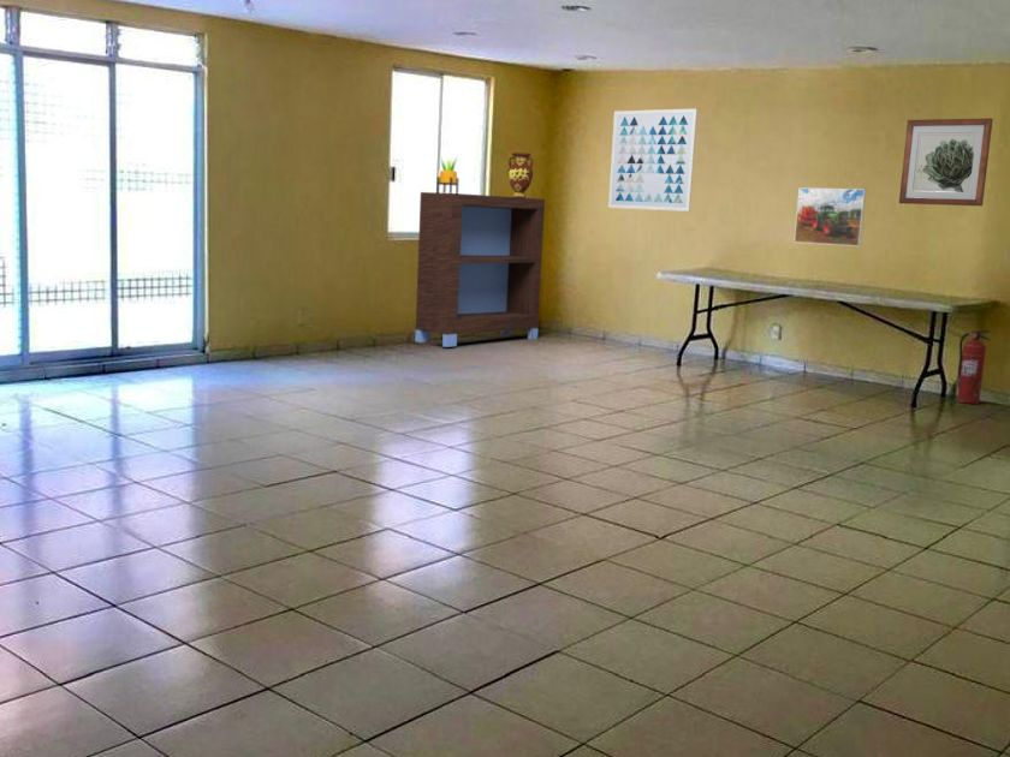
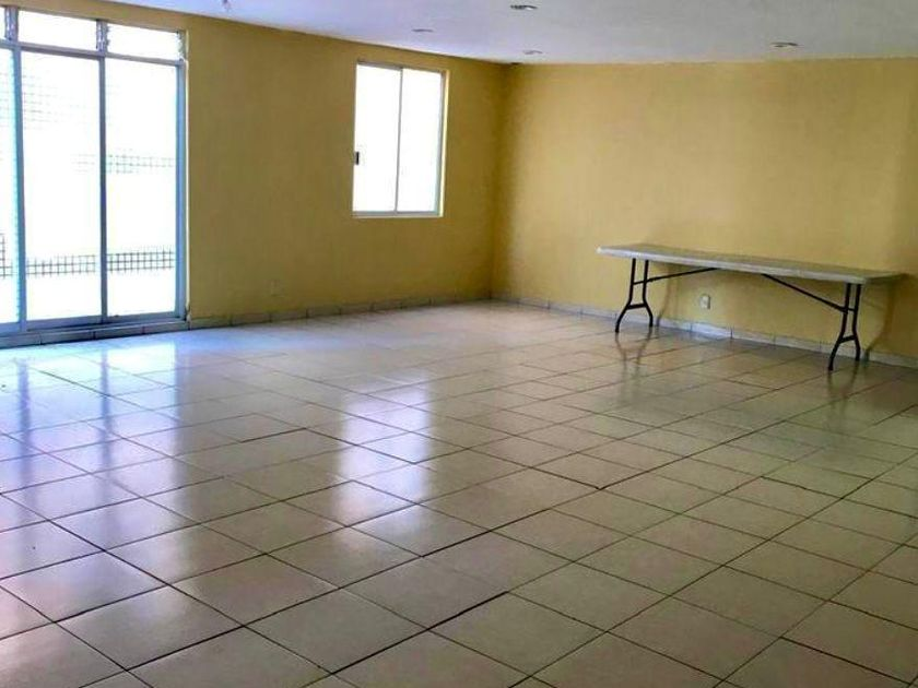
- potted plant (447, 173)
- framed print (828, 216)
- wall art (944, 162)
- decorative urn (519, 175)
- wall art (650, 160)
- fire extinguisher (972, 365)
- bookshelf (481, 268)
